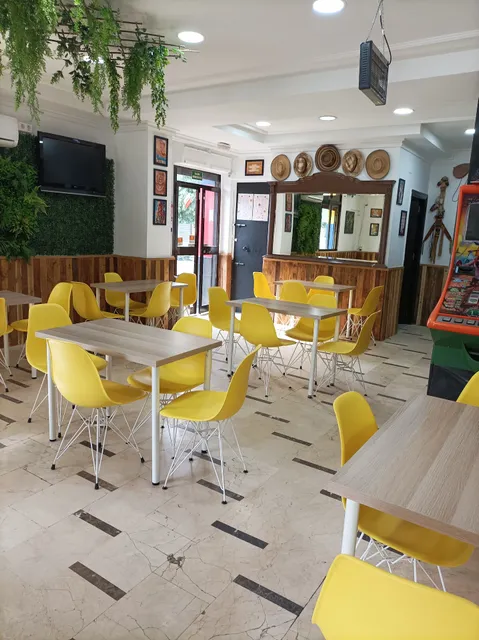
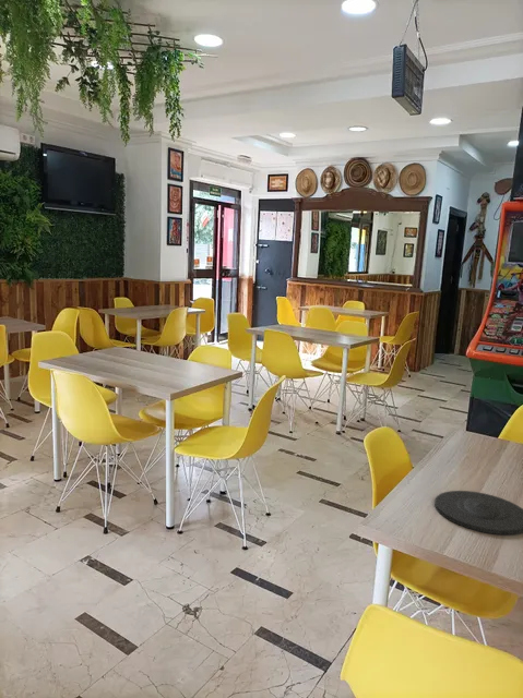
+ plate (482, 508)
